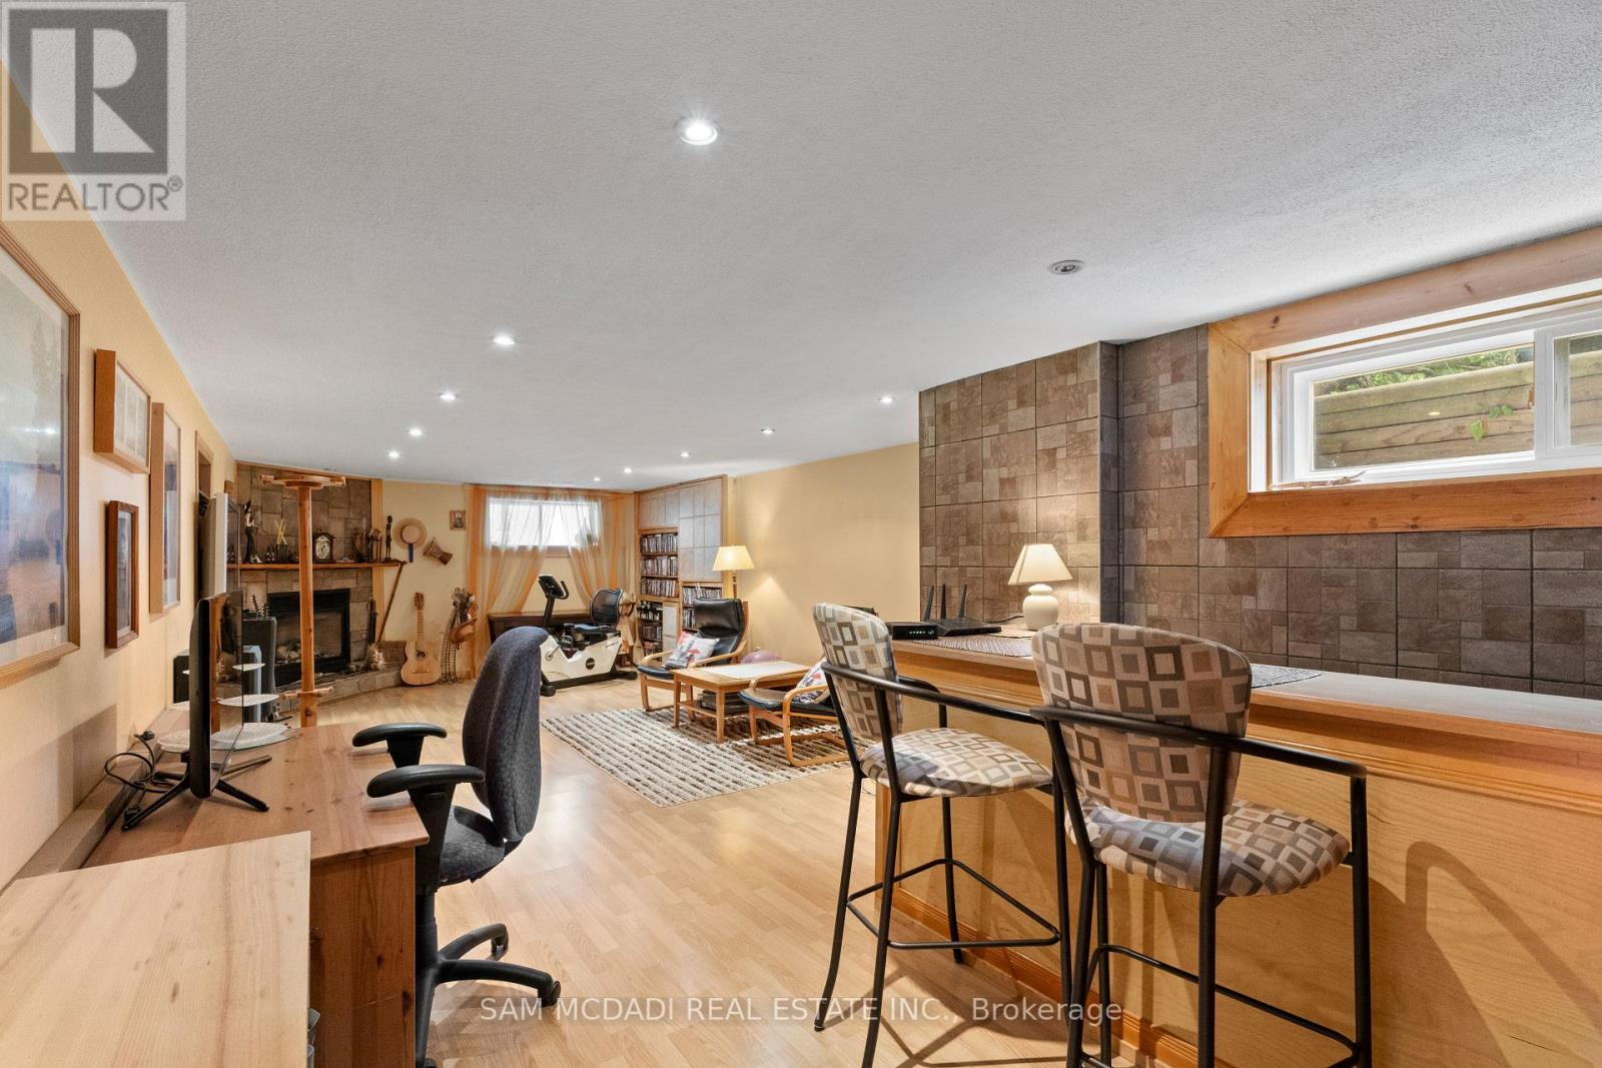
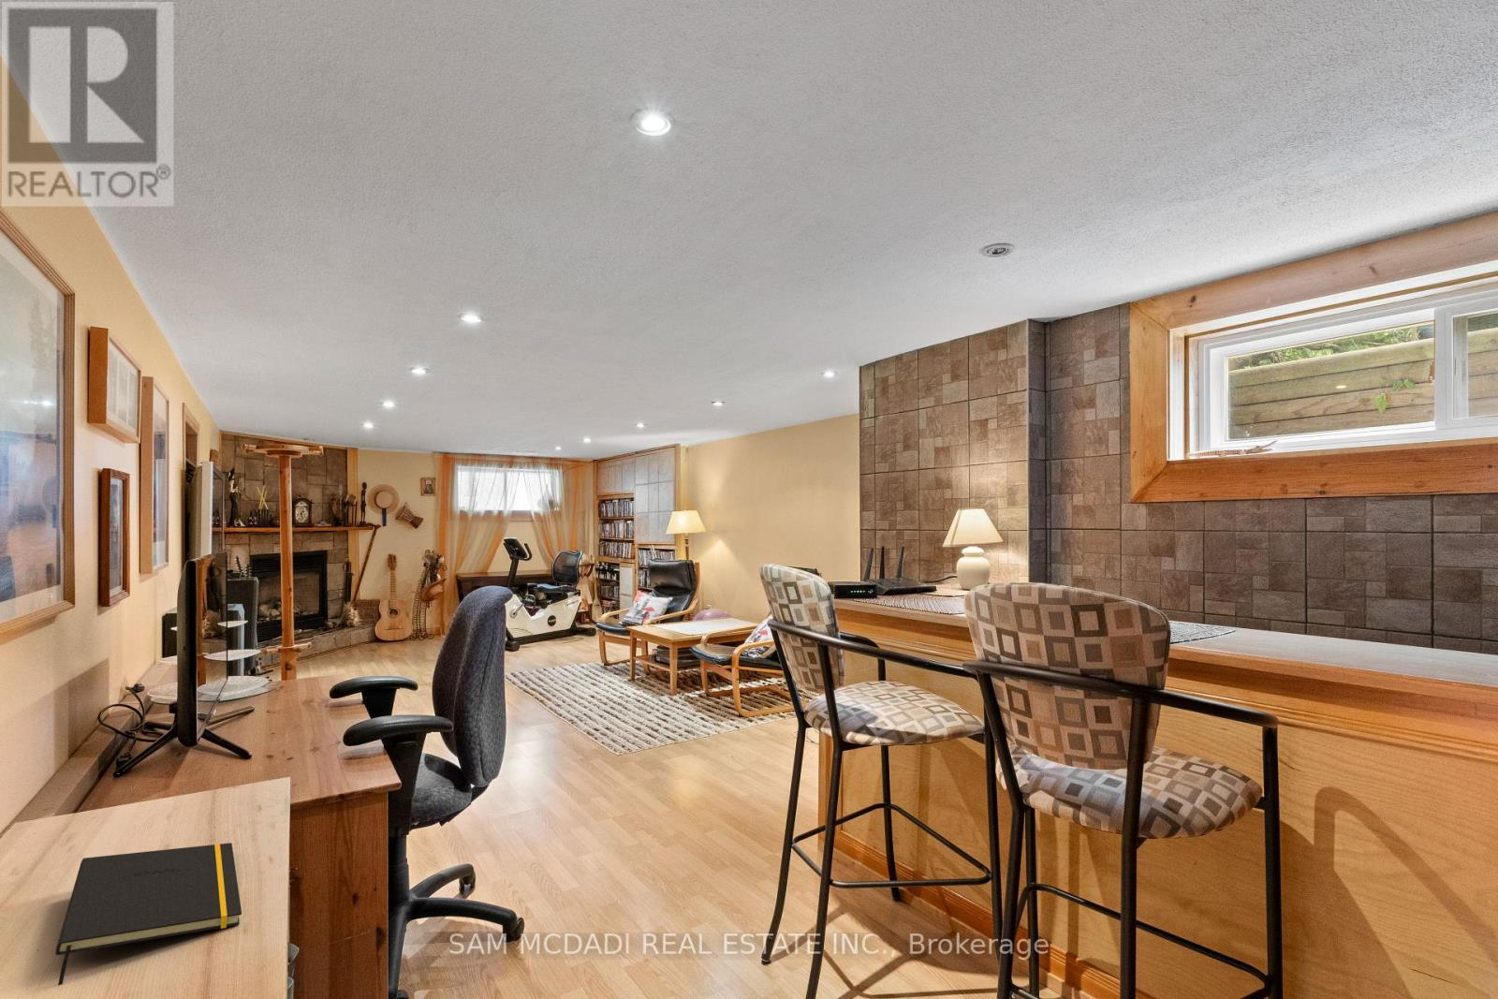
+ notepad (157, 890)
